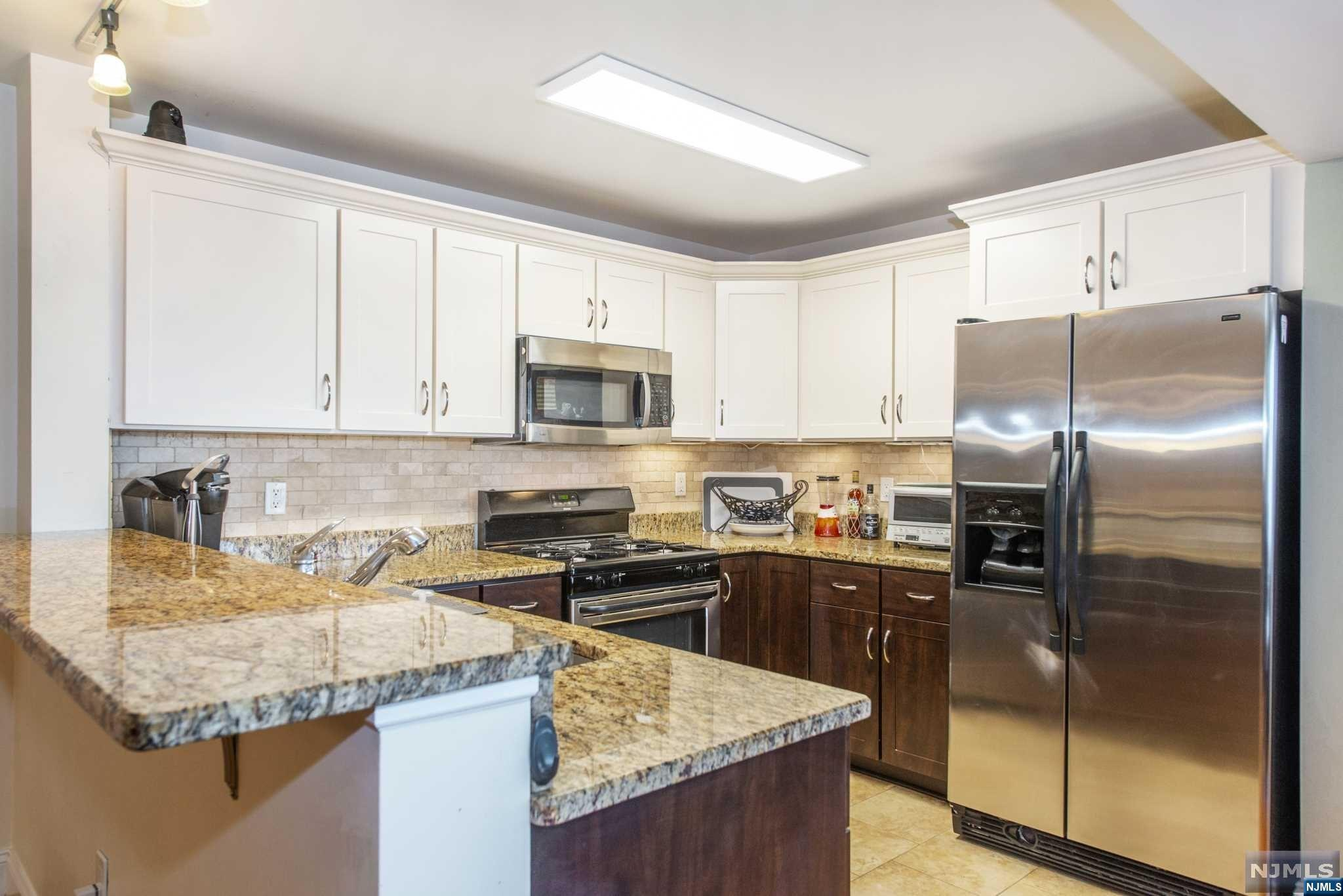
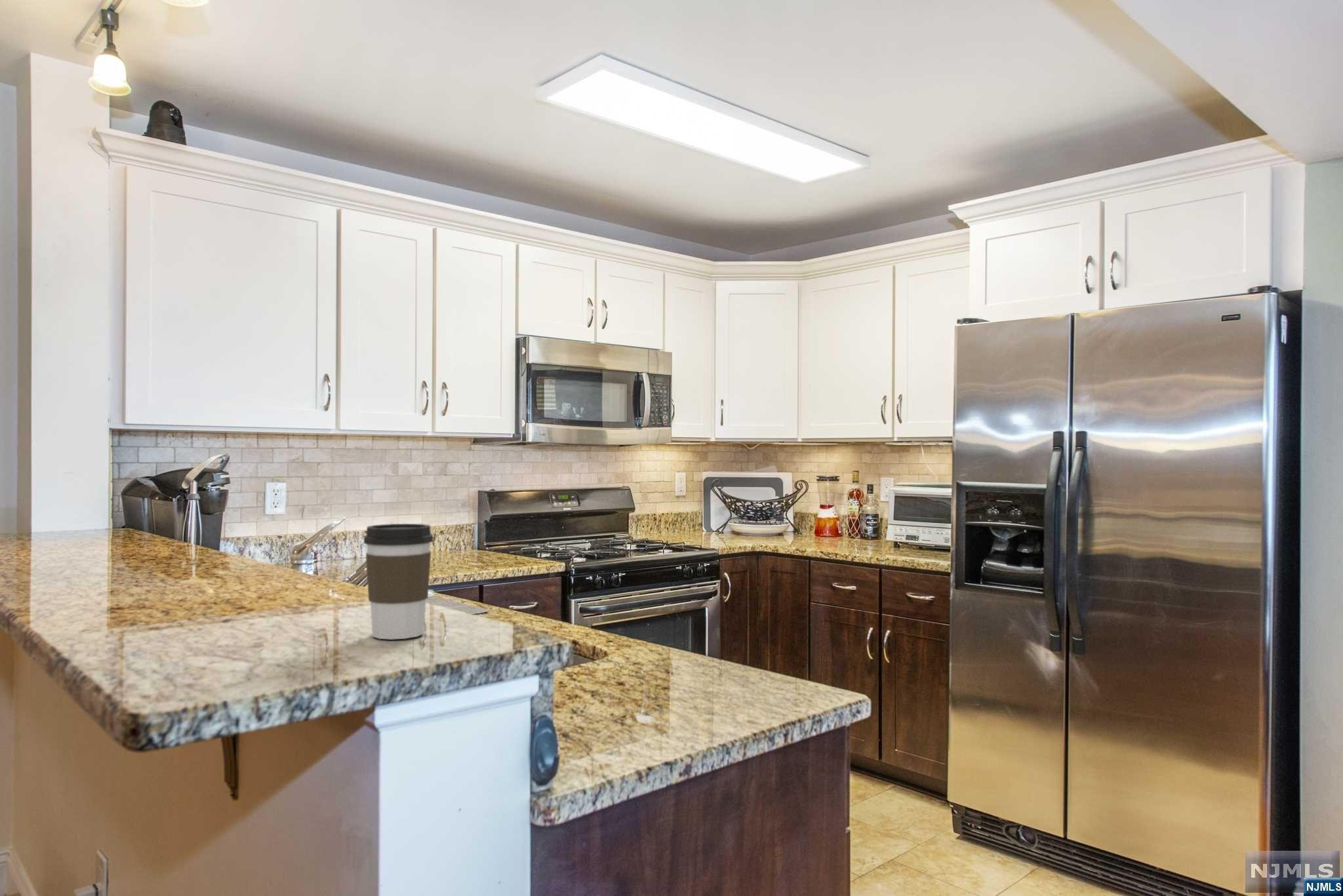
+ coffee cup (398, 580)
